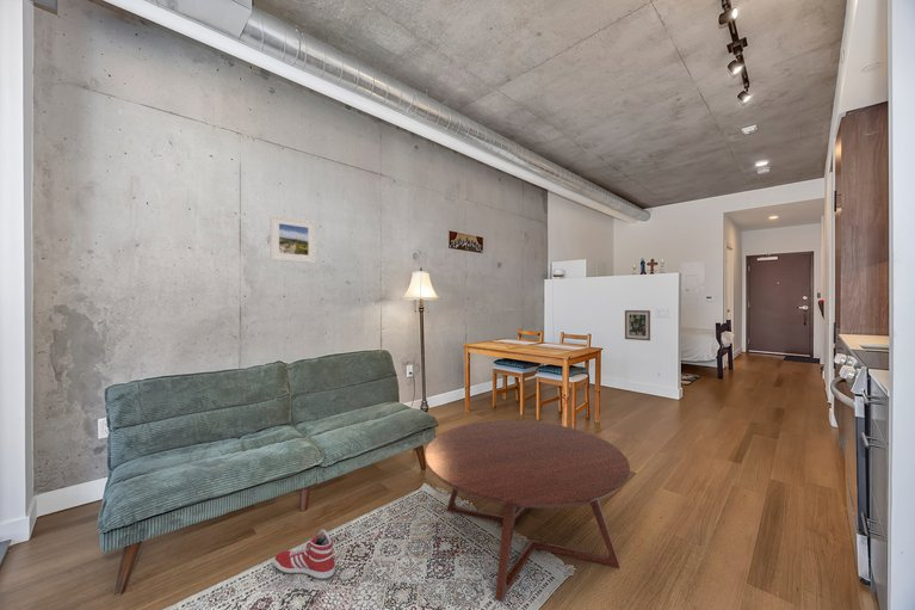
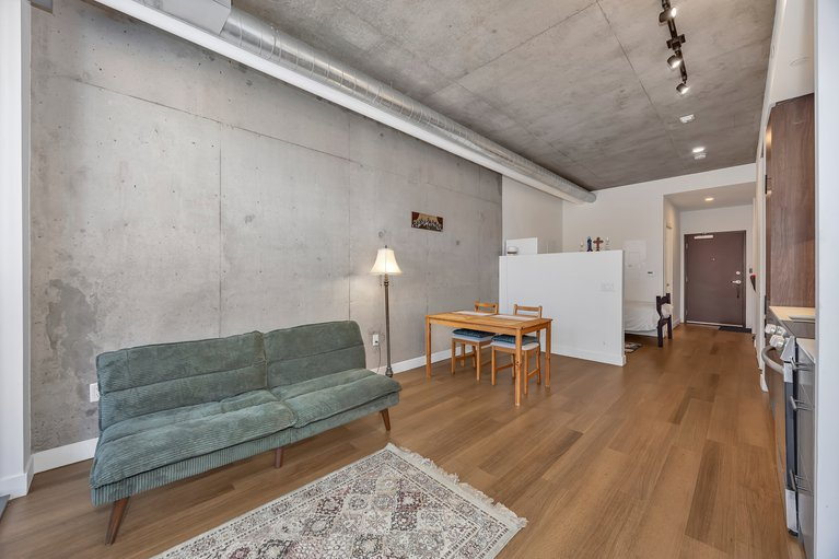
- sneaker (304, 550)
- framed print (293, 240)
- coffee table (523, 492)
- wall art (637, 325)
